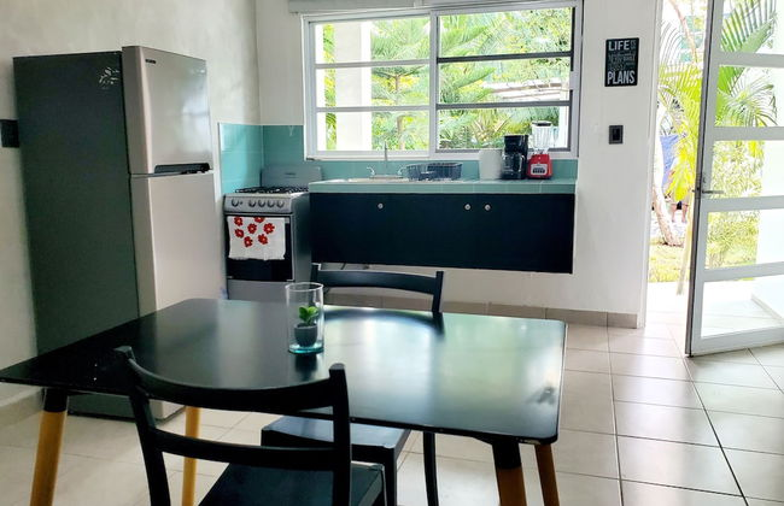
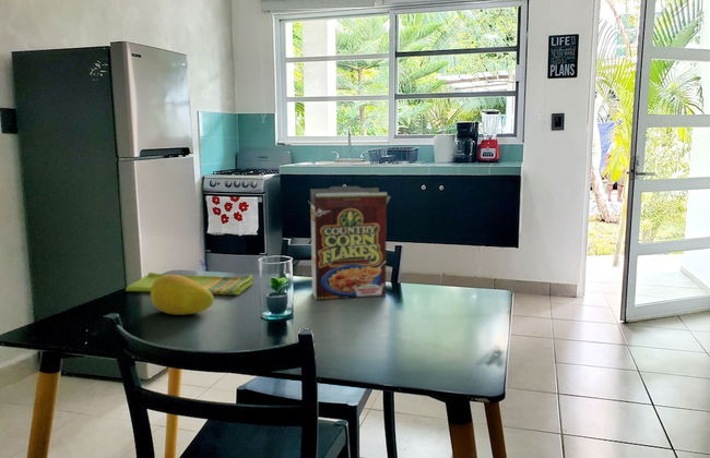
+ cereal box (347, 241)
+ dish towel (193, 280)
+ fruit (181, 293)
